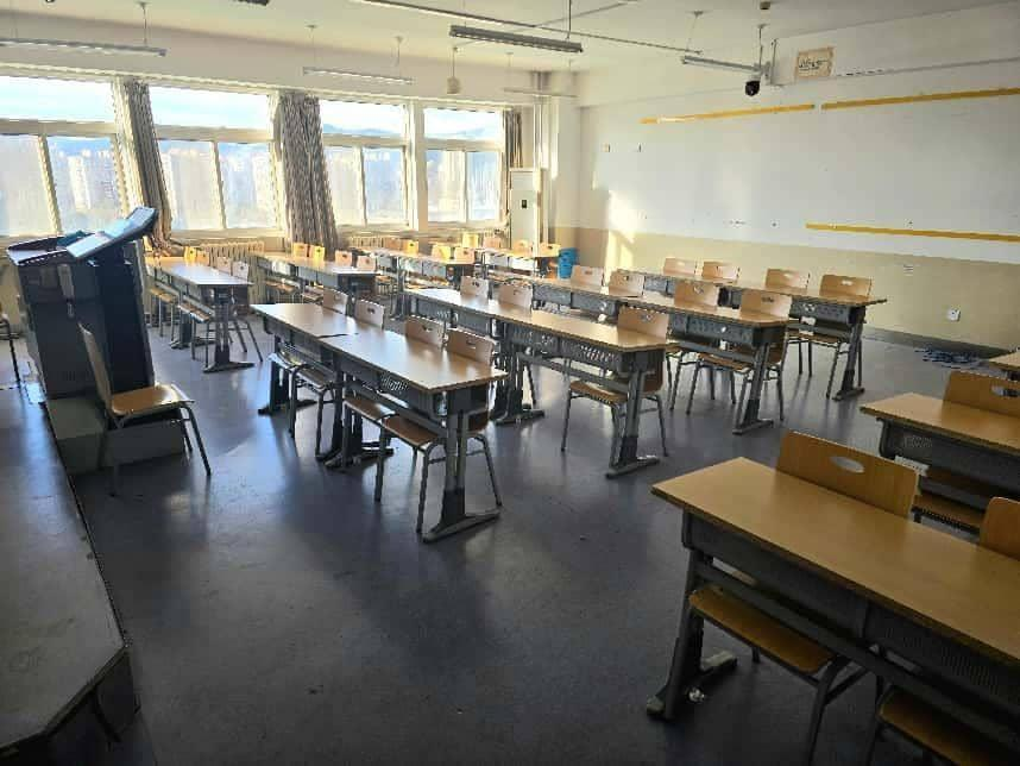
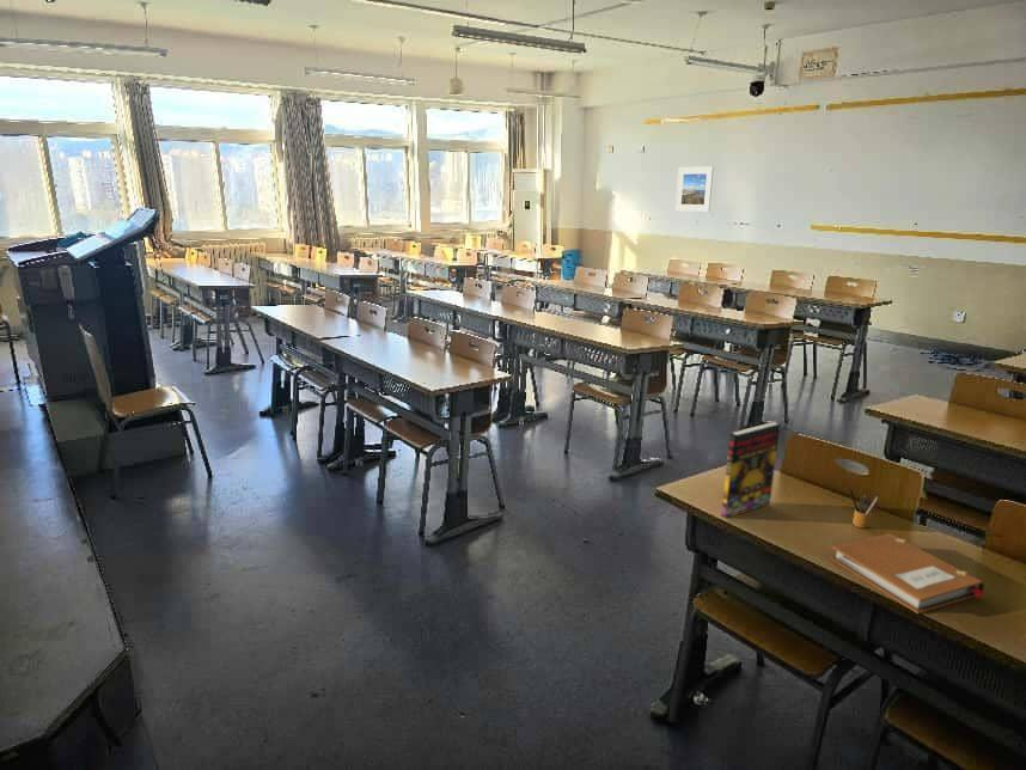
+ book (750, 469)
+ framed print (694, 189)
+ notebook (906, 570)
+ pencil box (862, 507)
